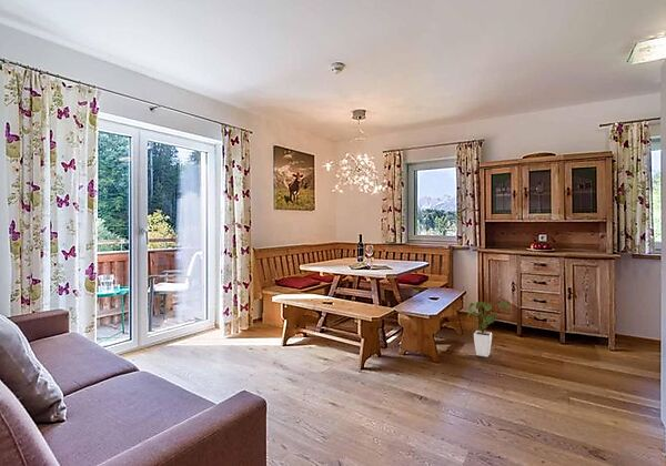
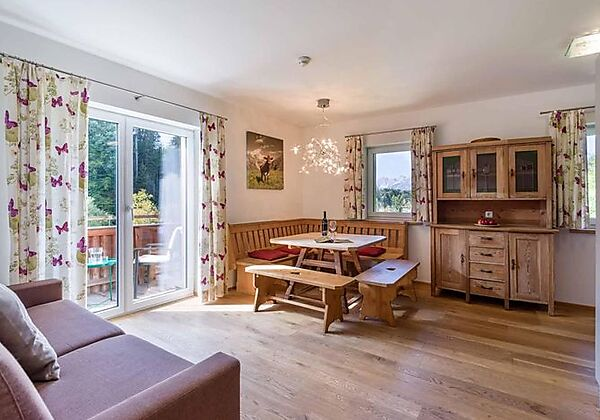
- house plant (485, 327)
